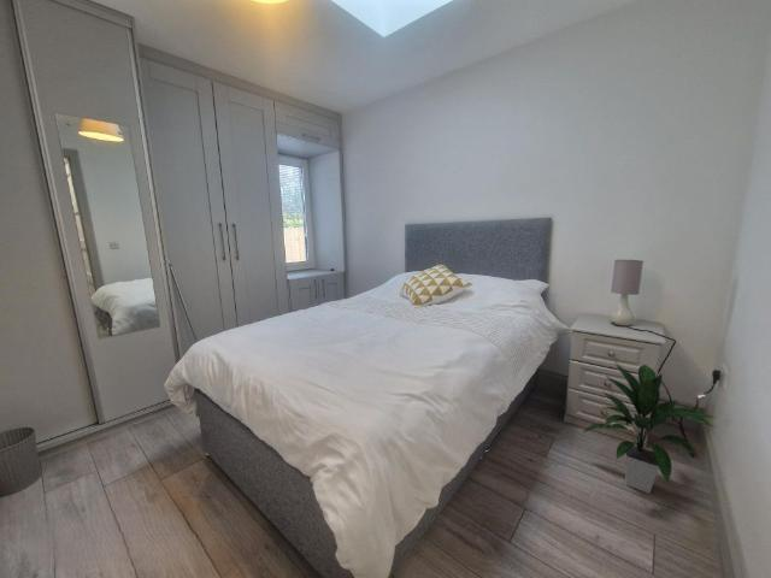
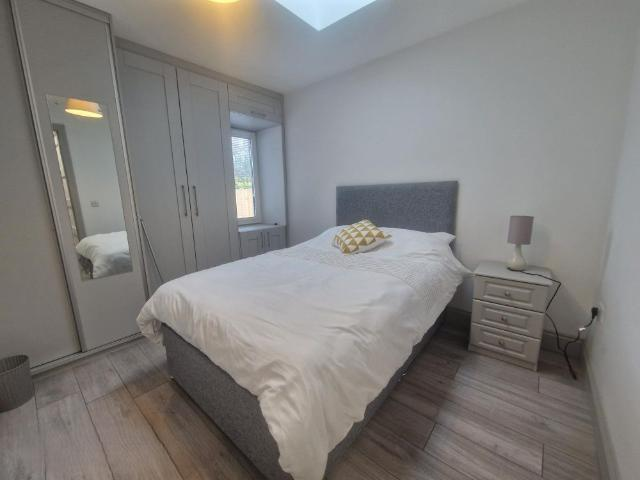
- indoor plant (640, 424)
